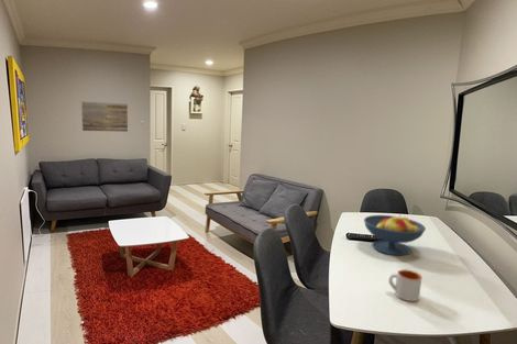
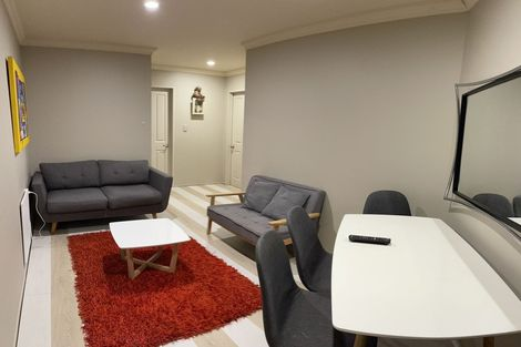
- mug (404, 284)
- fruit bowl (393, 231)
- wall art (105, 116)
